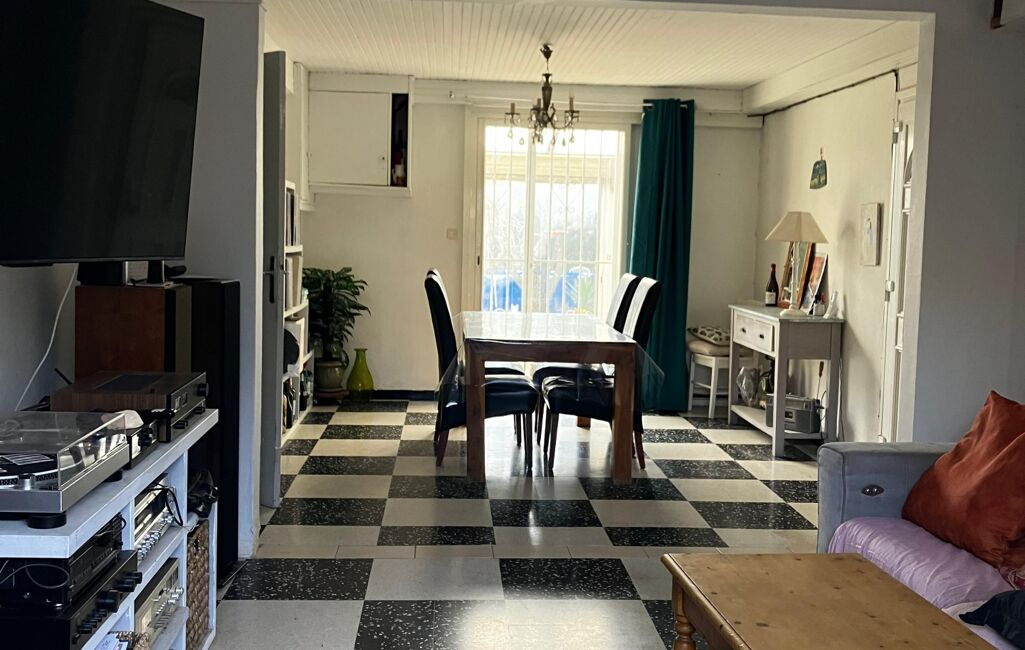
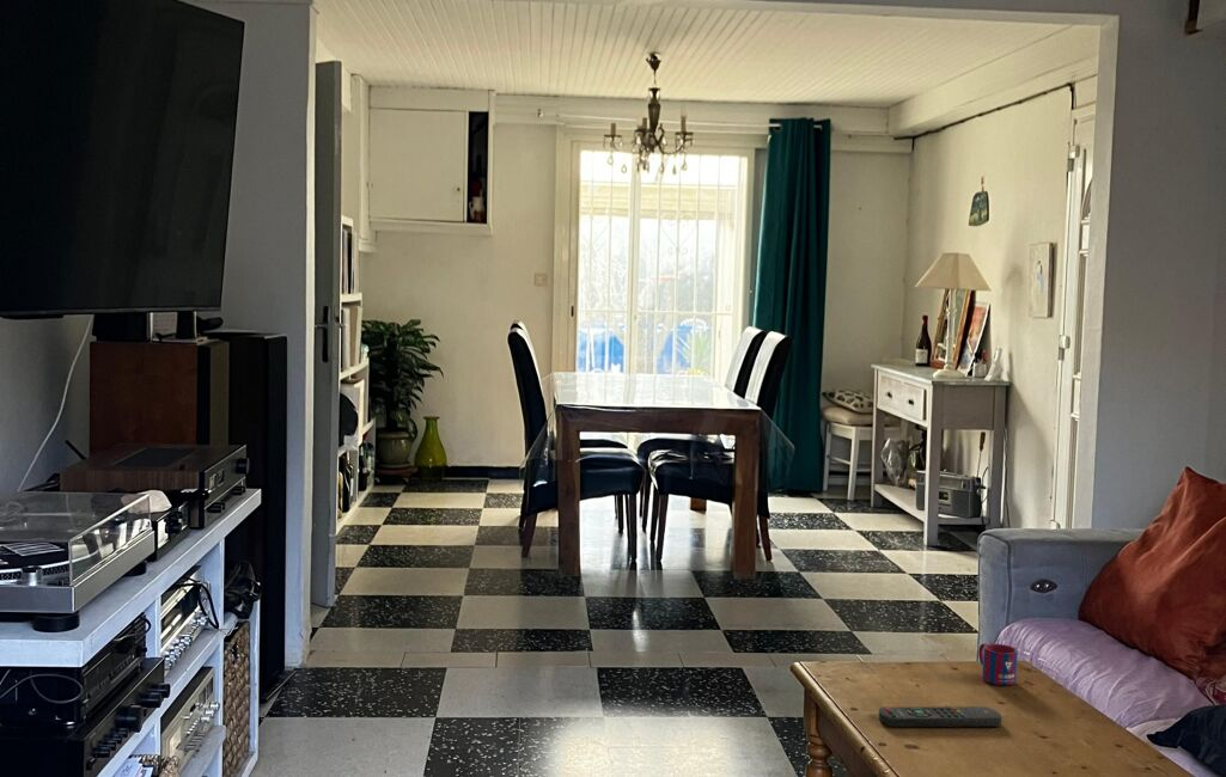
+ remote control (939, 716)
+ mug (995, 661)
